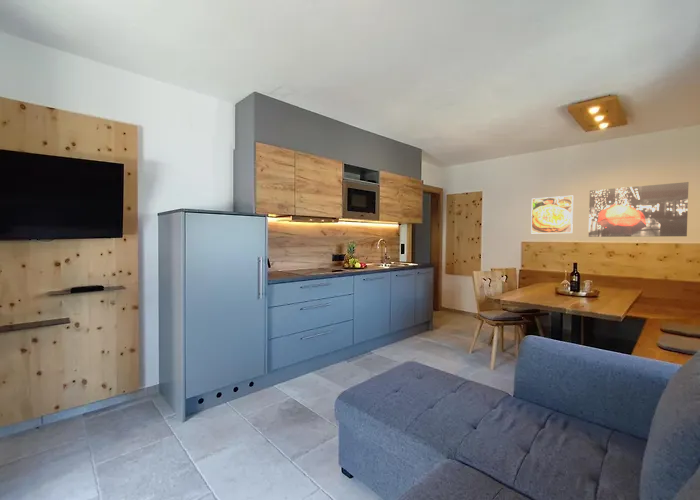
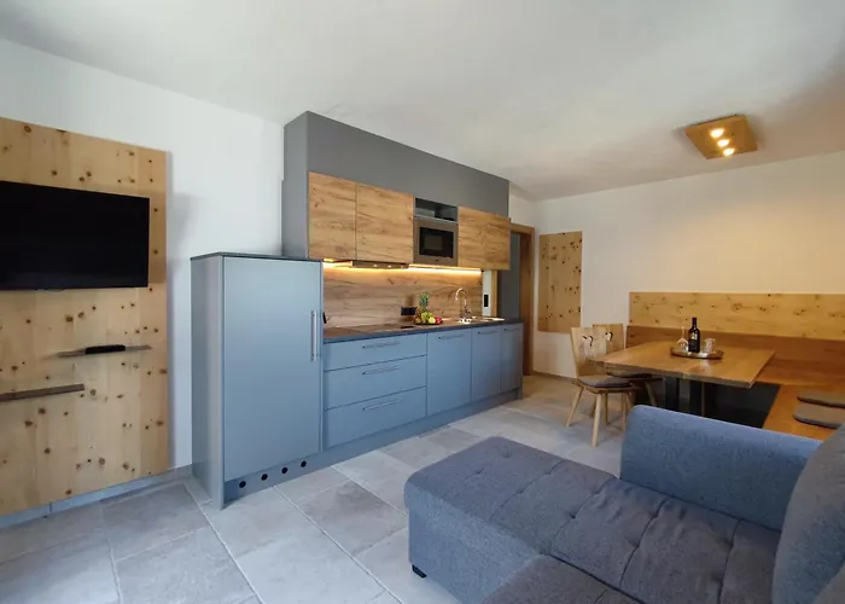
- wall art (634, 211)
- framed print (551, 215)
